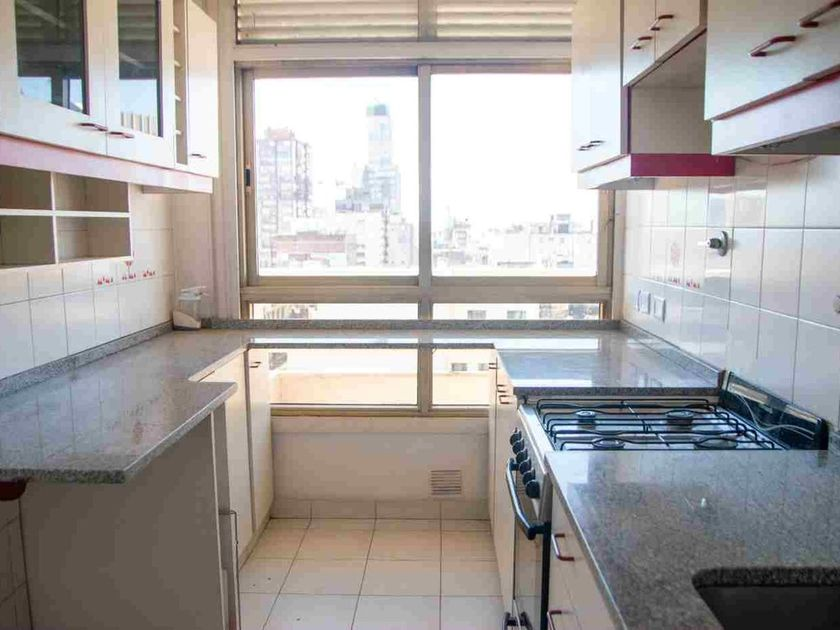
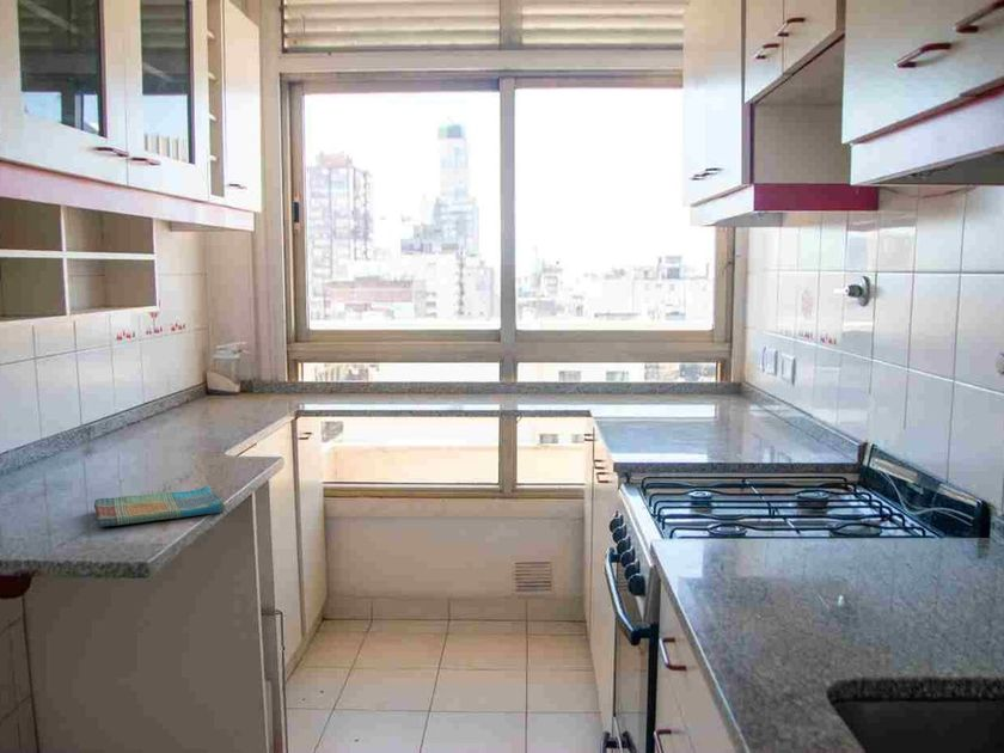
+ dish towel (159, 504)
